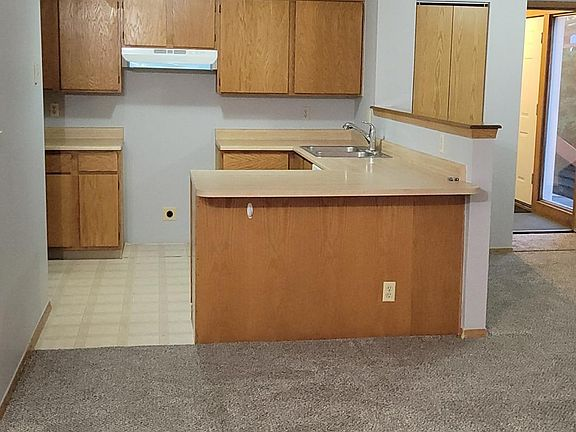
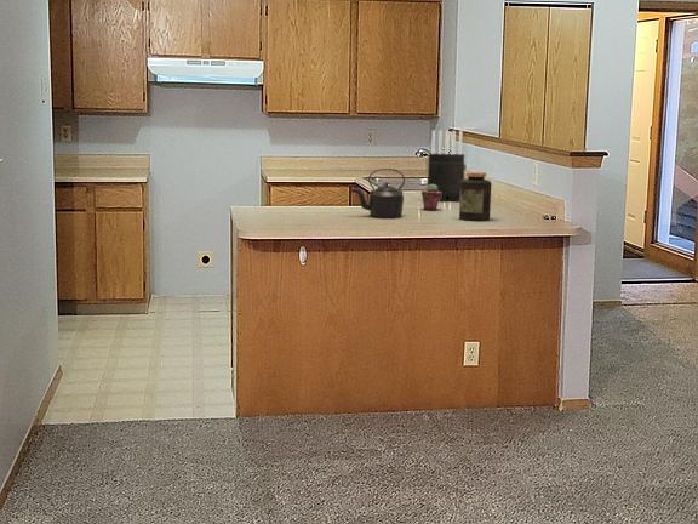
+ jar (475, 195)
+ kettle (377, 192)
+ potted succulent (430, 196)
+ knife block (446, 165)
